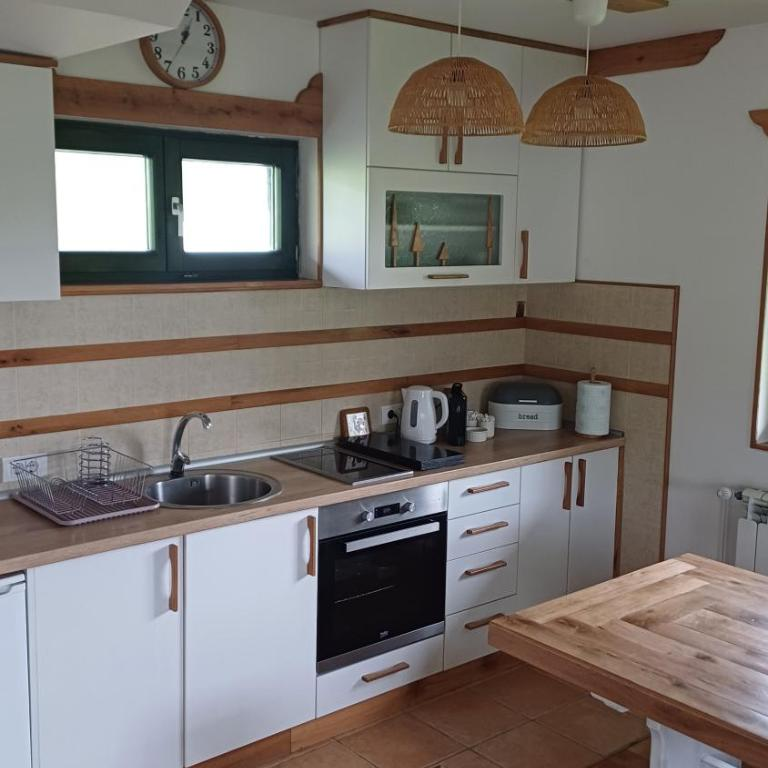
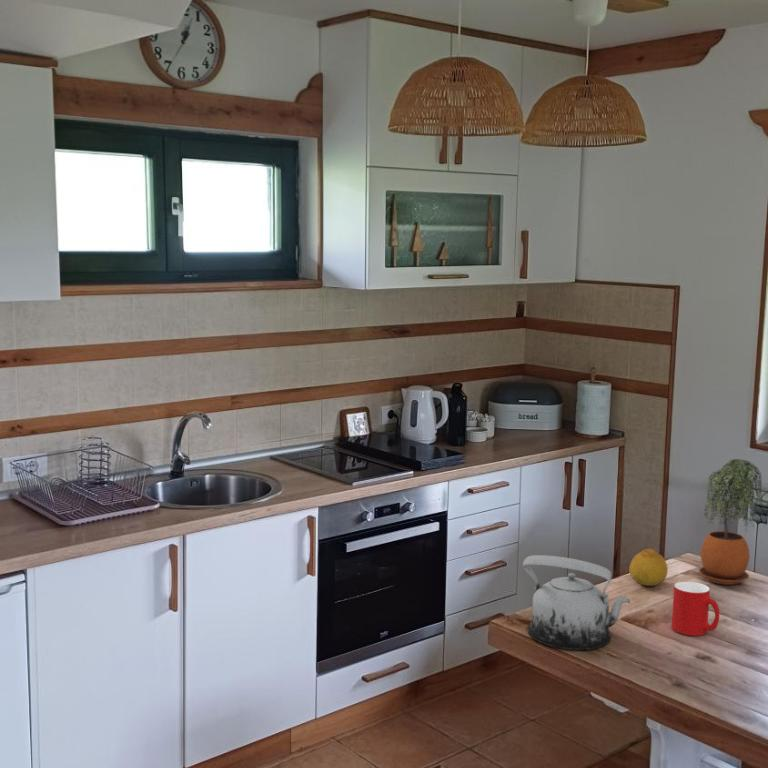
+ cup (696, 610)
+ potted plant (731, 519)
+ teapot (578, 594)
+ fruit (648, 566)
